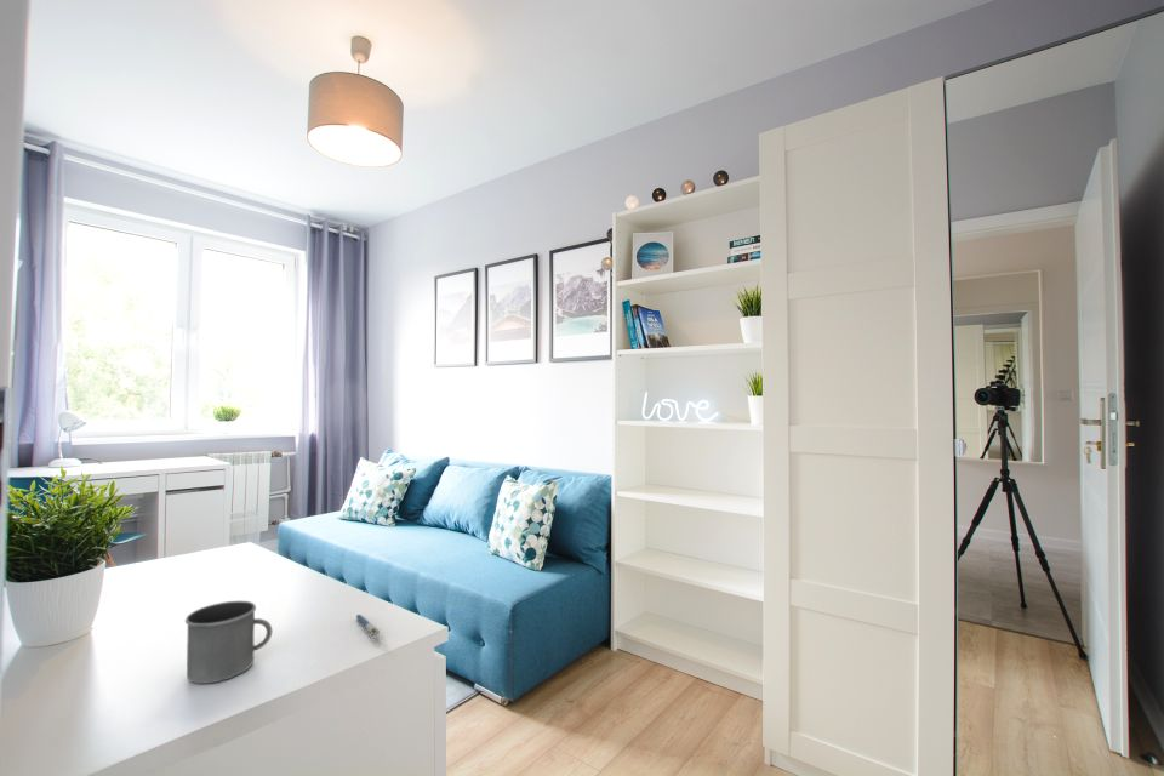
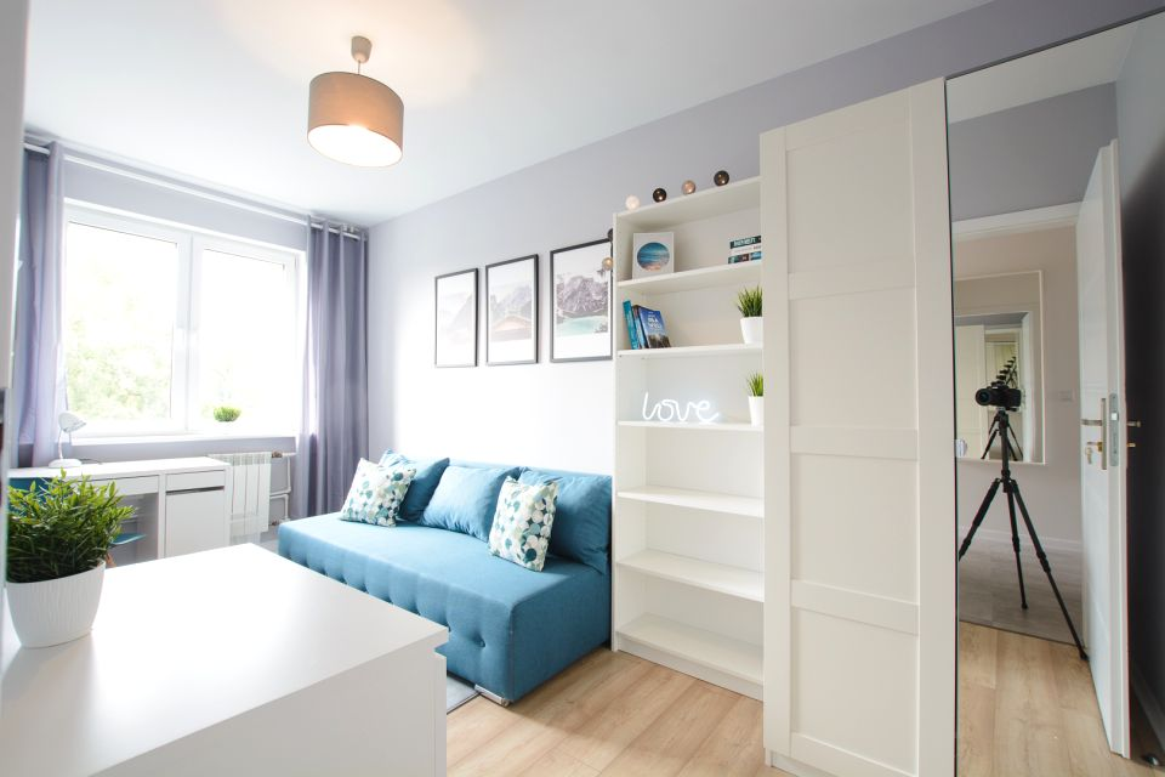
- mug (229, 638)
- pen (367, 623)
